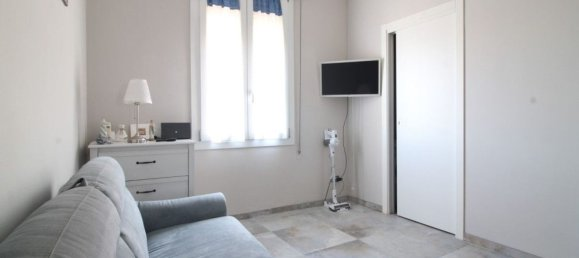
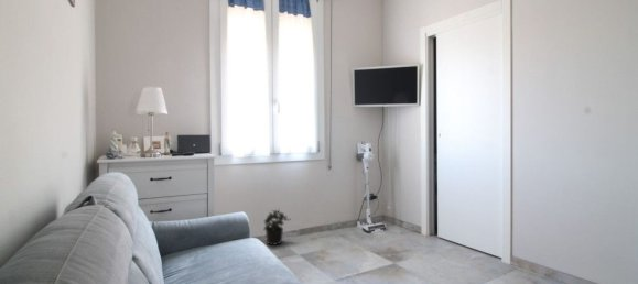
+ potted plant (275, 226)
